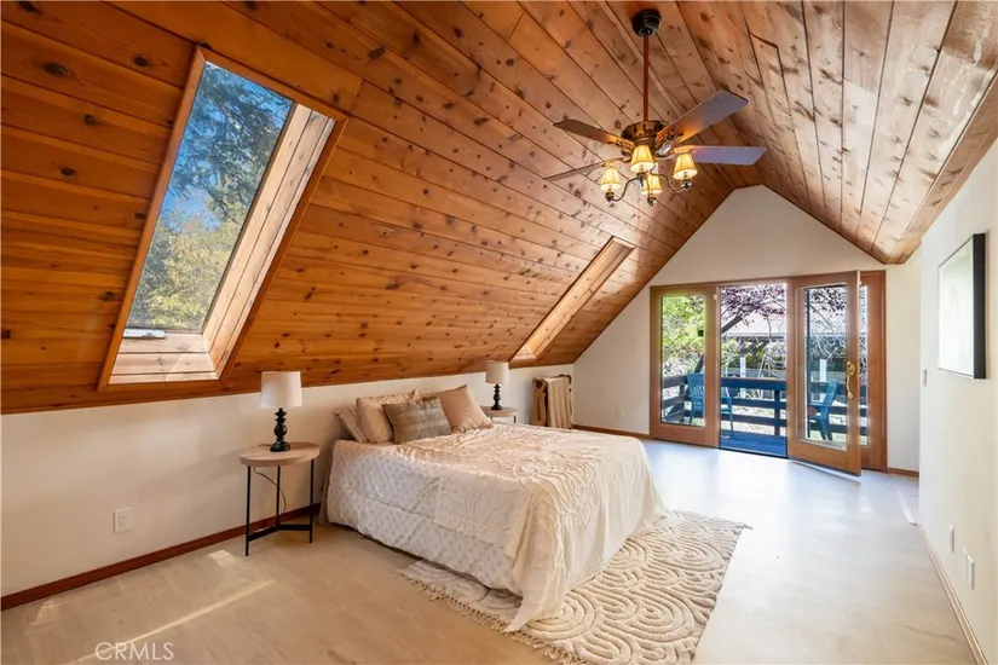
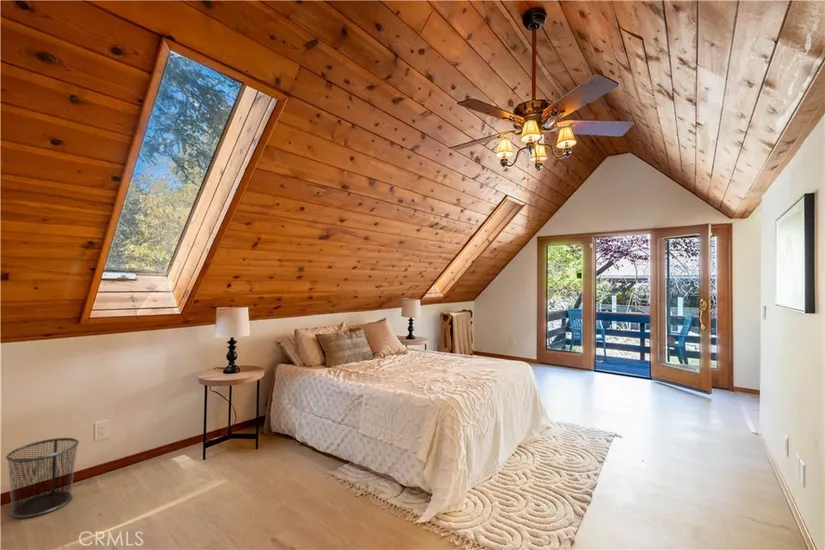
+ waste bin (43, 476)
